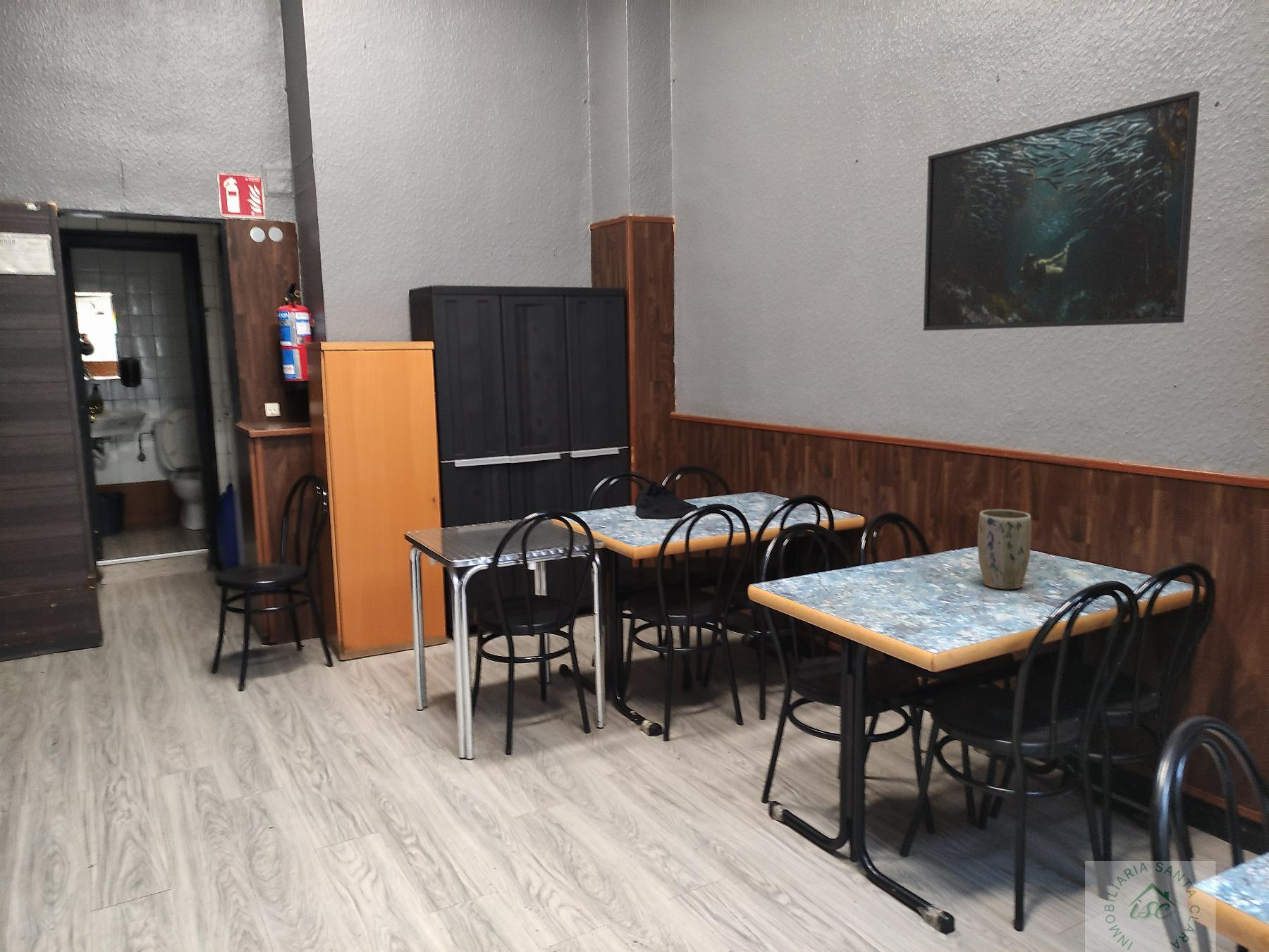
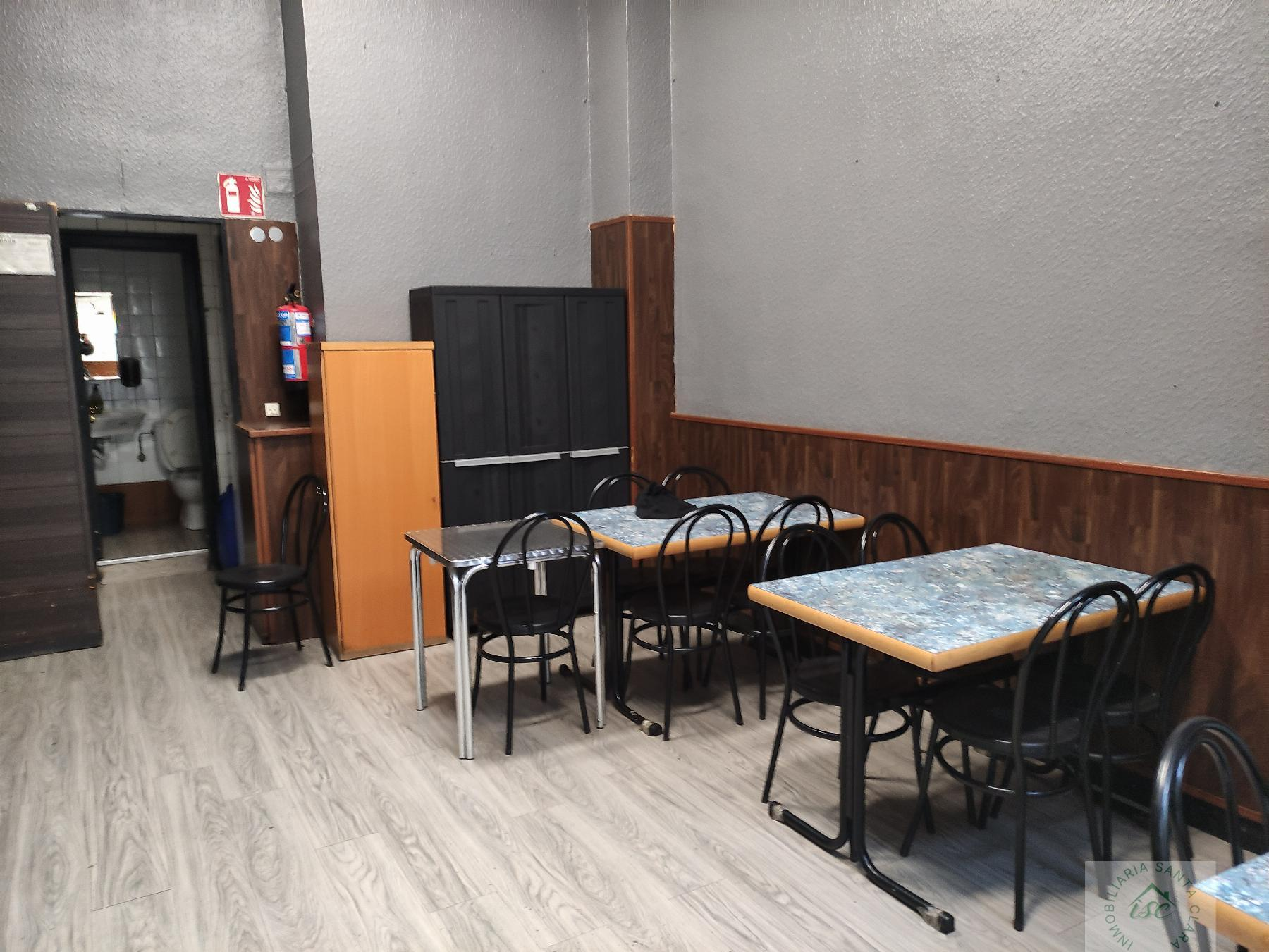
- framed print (1041, 229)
- plant pot (1003, 549)
